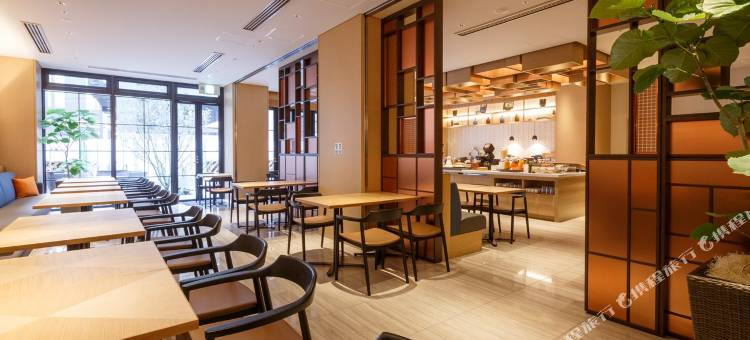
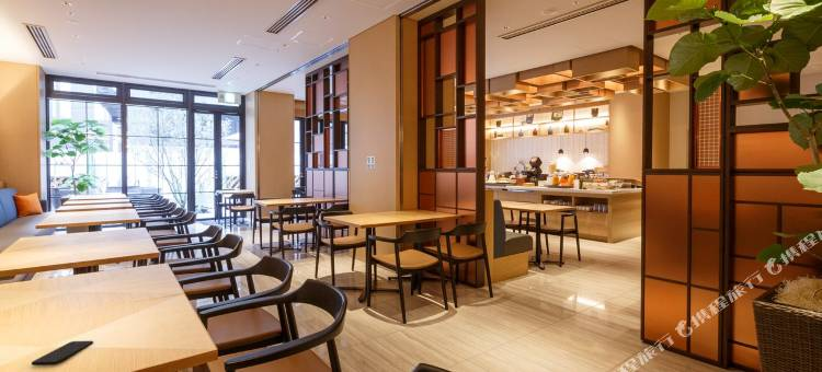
+ smartphone (64, 351)
